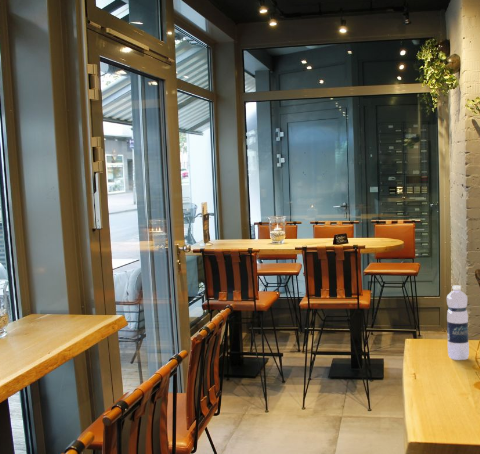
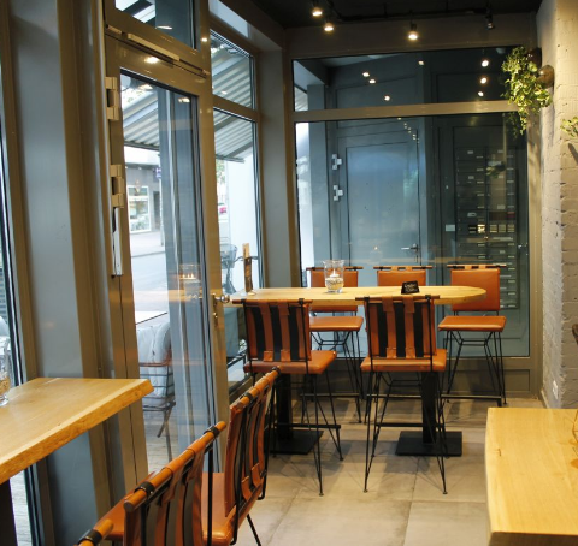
- water bottle (457, 322)
